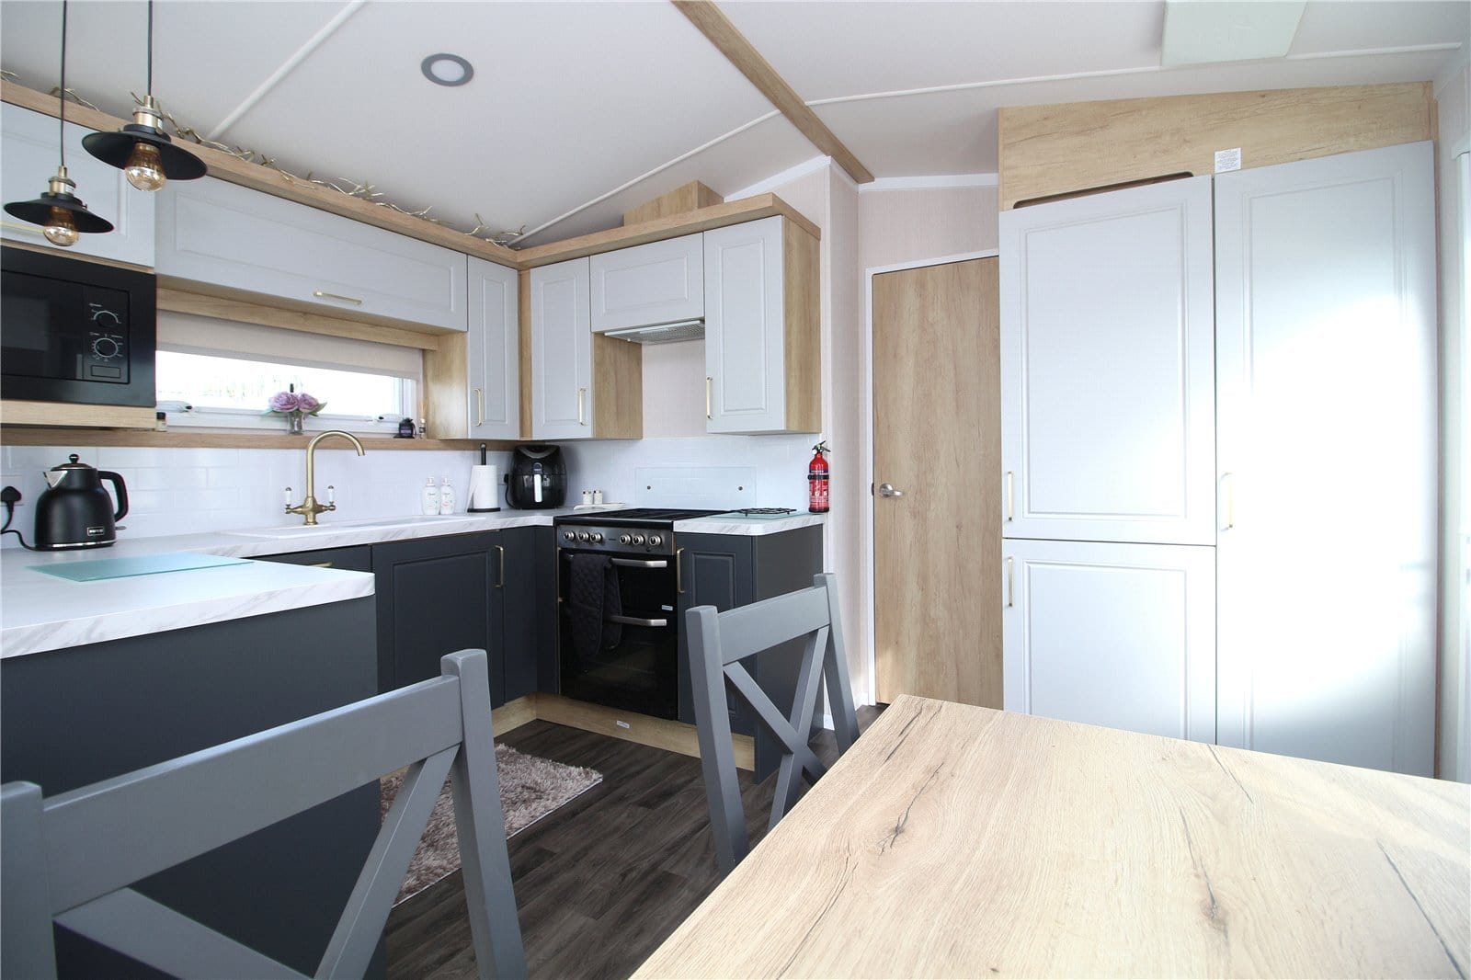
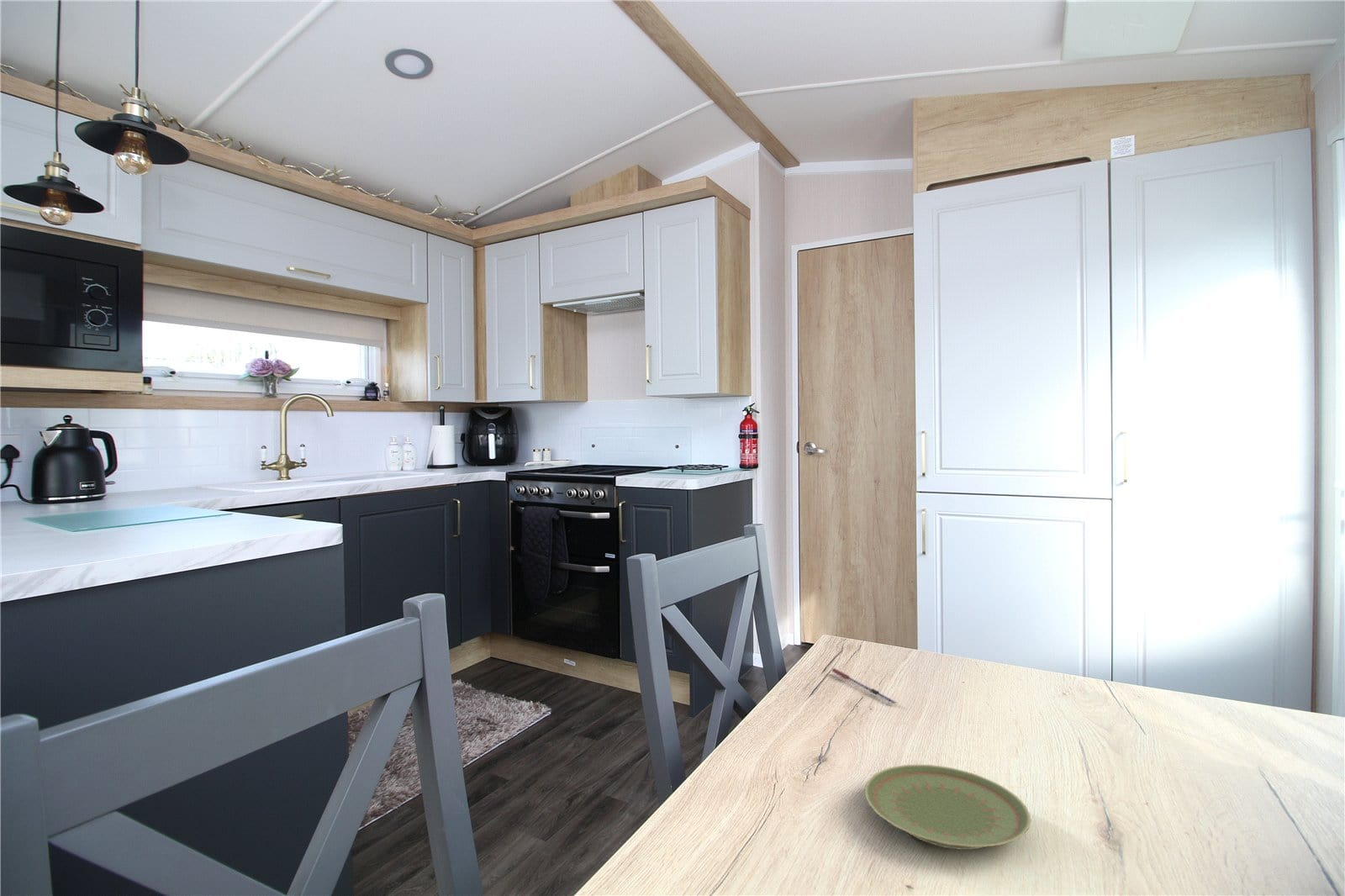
+ pen (862, 685)
+ plate (944, 809)
